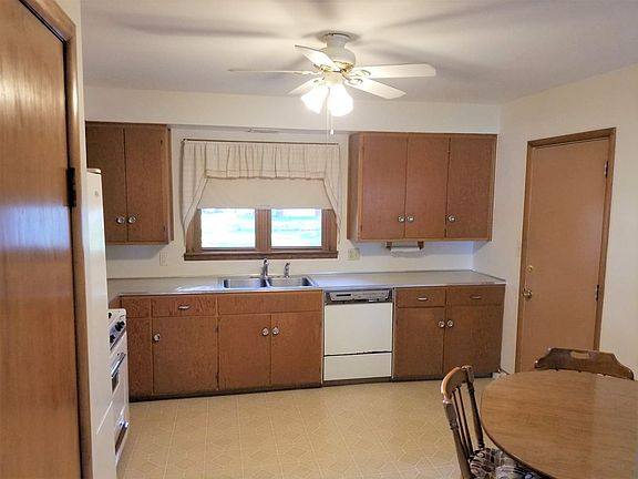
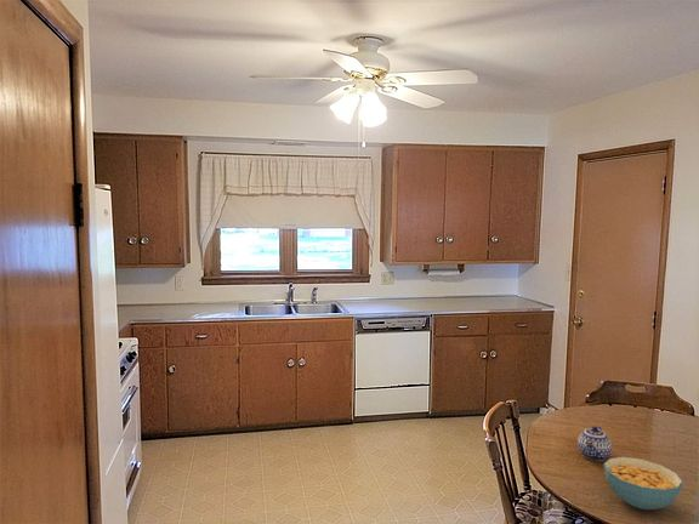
+ teapot (595, 440)
+ cereal bowl (641, 488)
